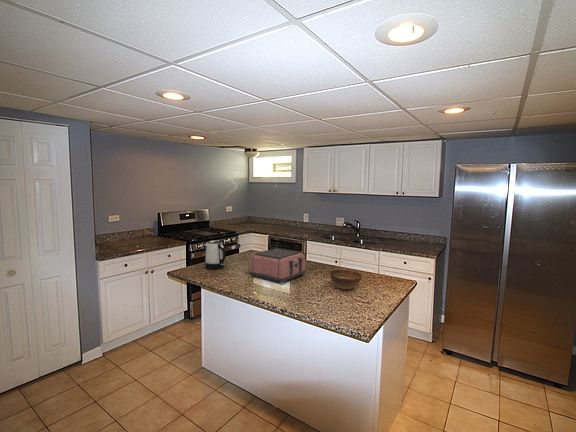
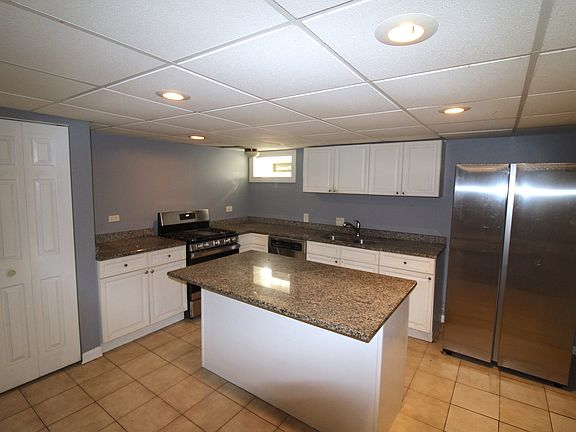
- kettle (216, 254)
- toaster (279, 264)
- bowl (345, 281)
